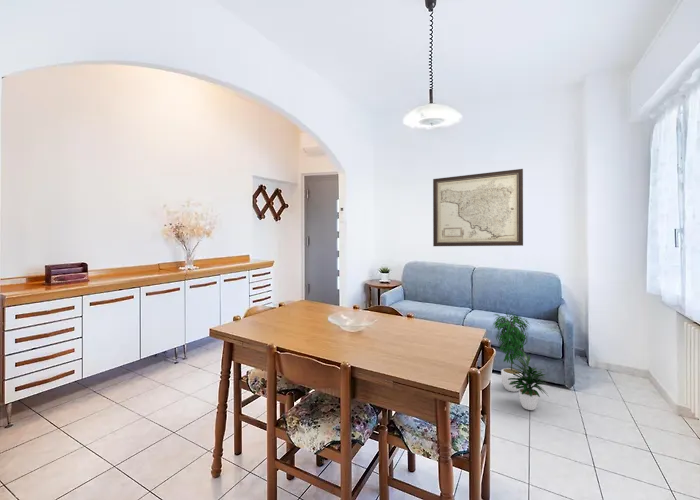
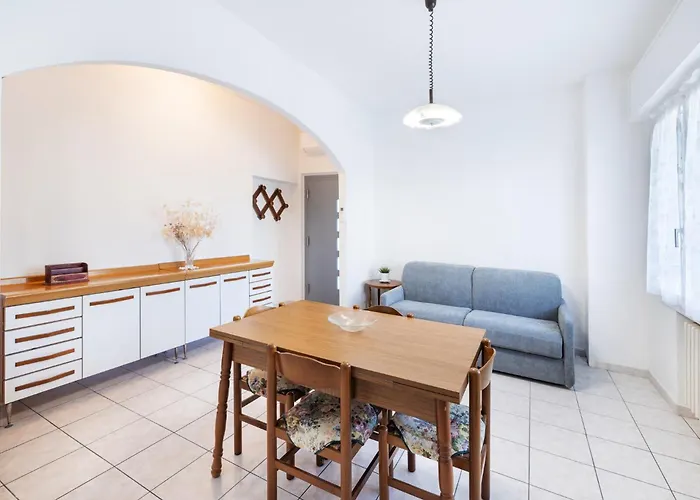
- wall art (475, 210)
- potted plant (517, 354)
